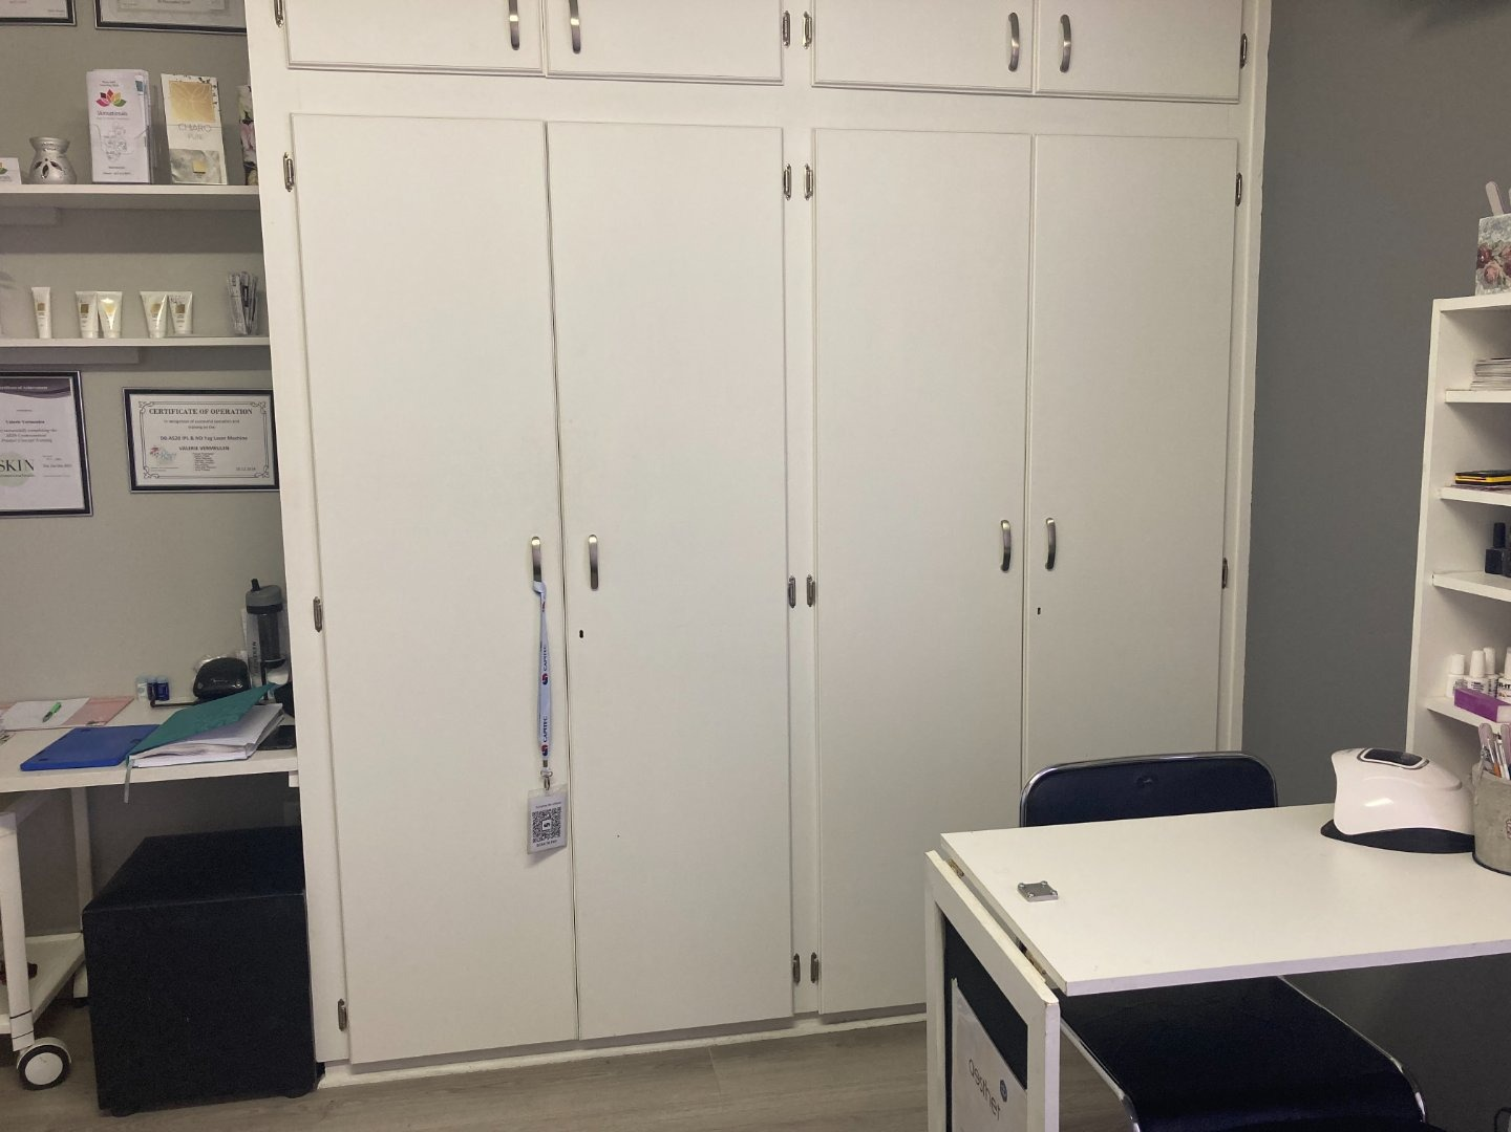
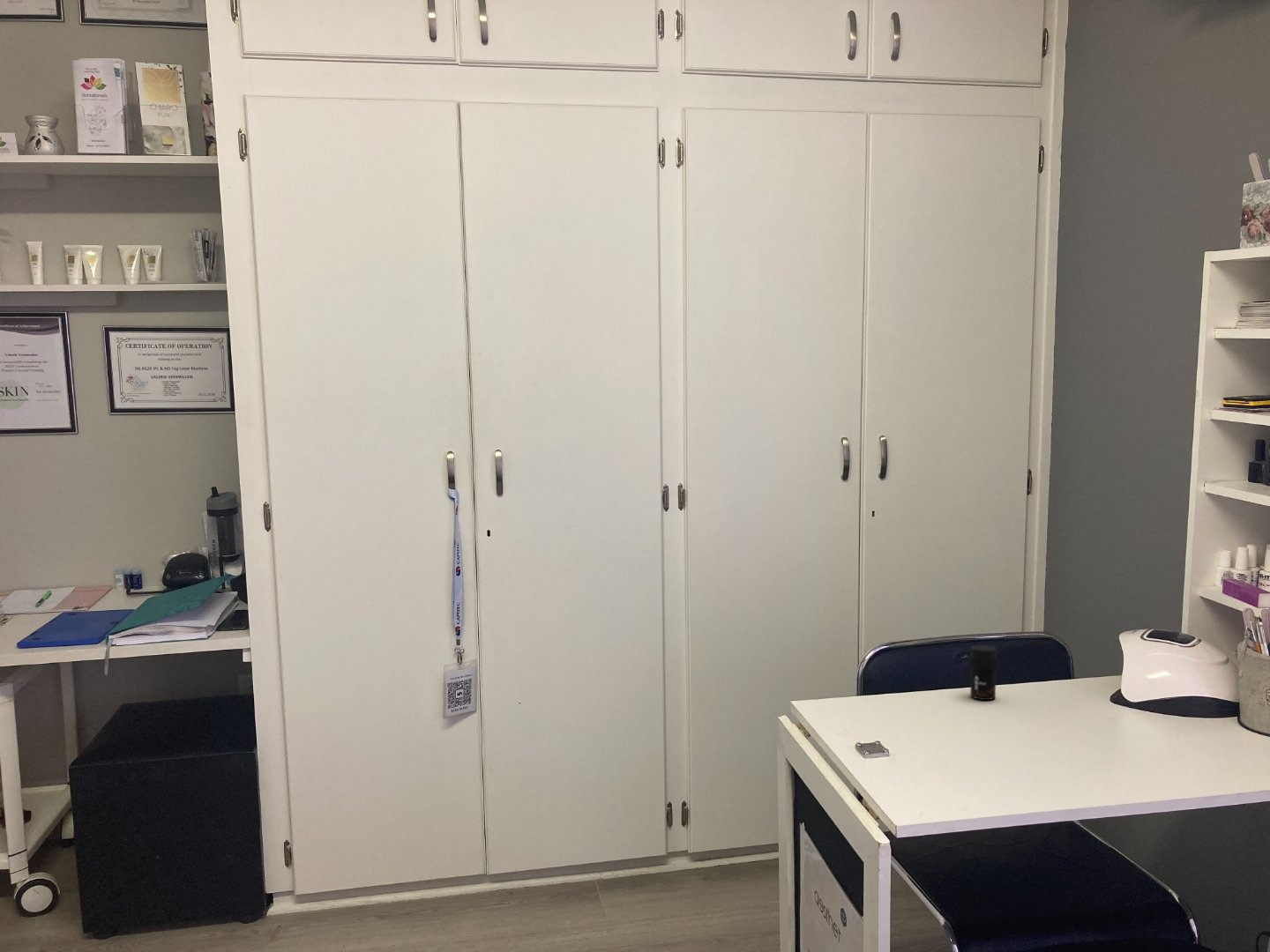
+ jar (982, 672)
